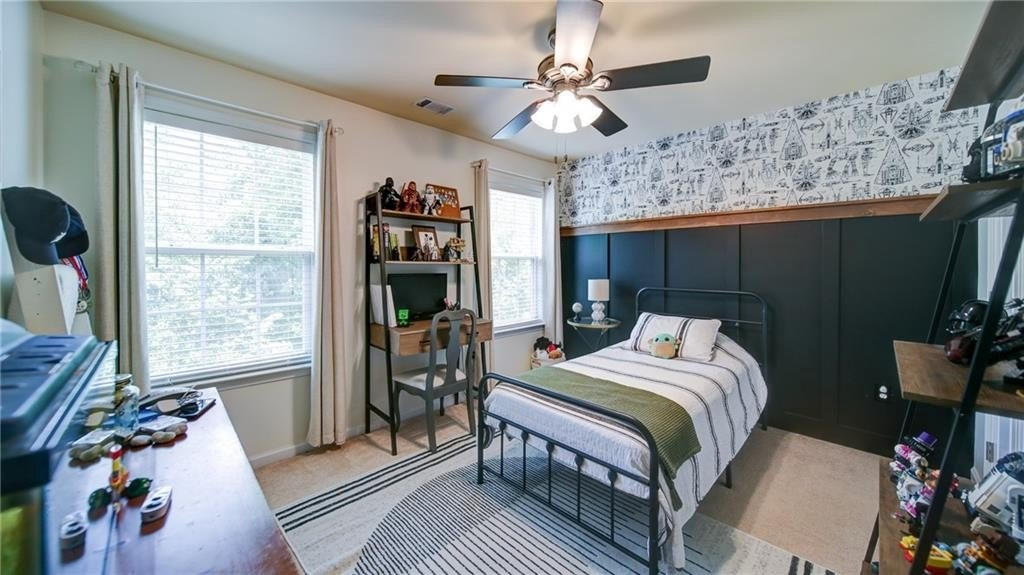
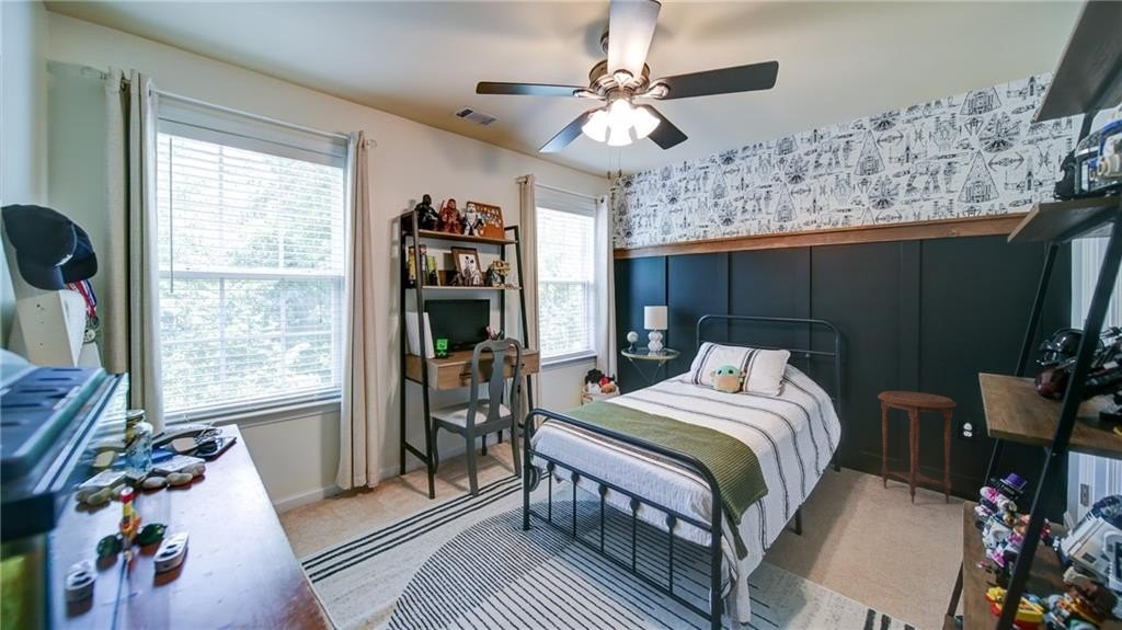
+ side table (915, 445)
